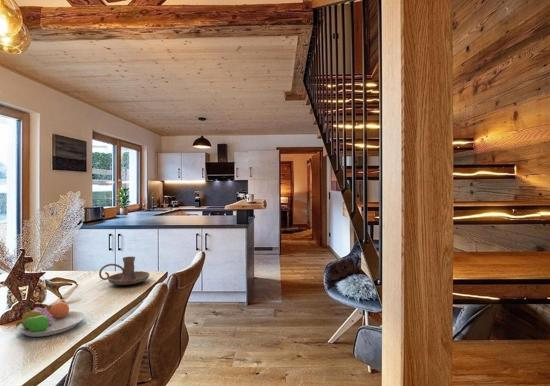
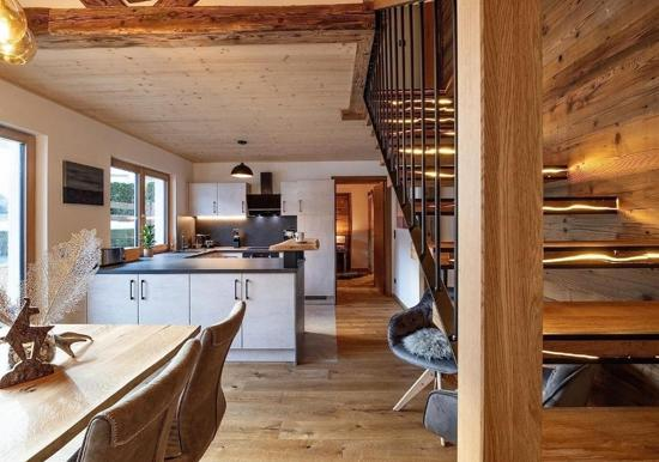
- fruit bowl (49, 316)
- candle holder (124, 270)
